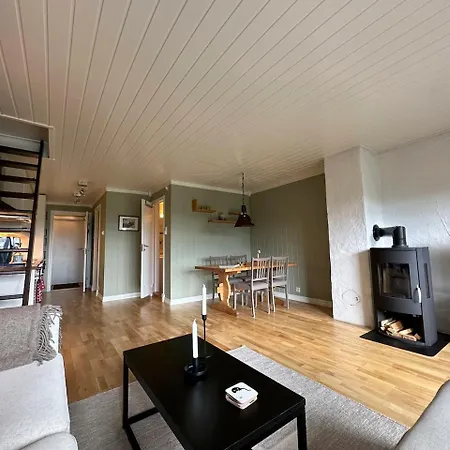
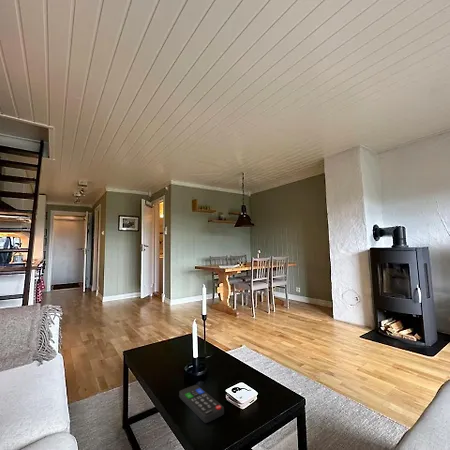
+ remote control (200, 401)
